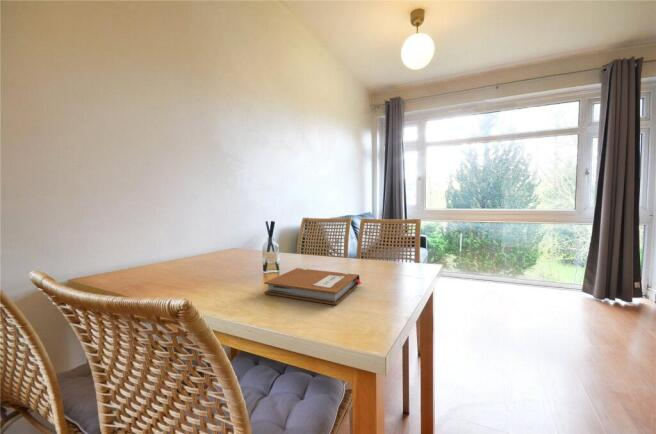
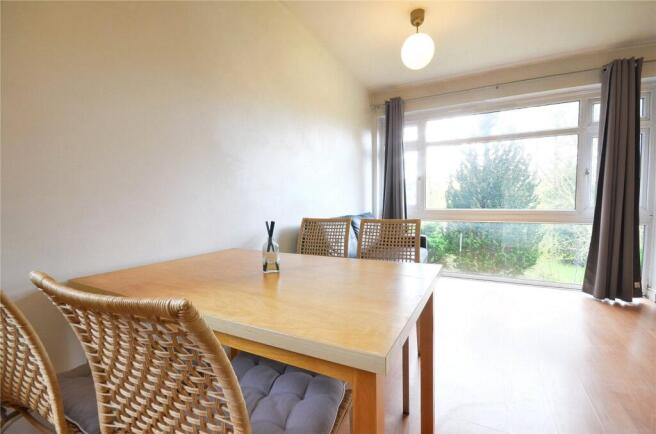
- notebook (316, 283)
